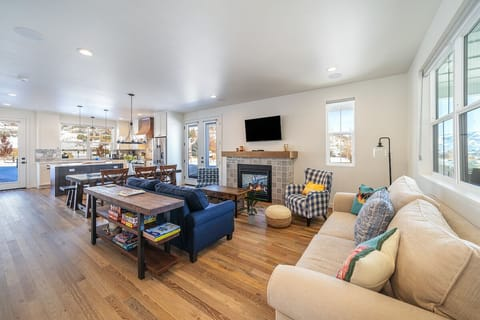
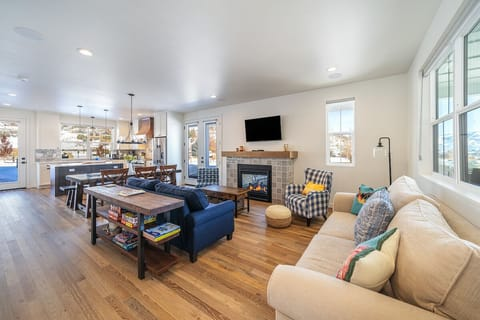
- indoor plant (251, 206)
